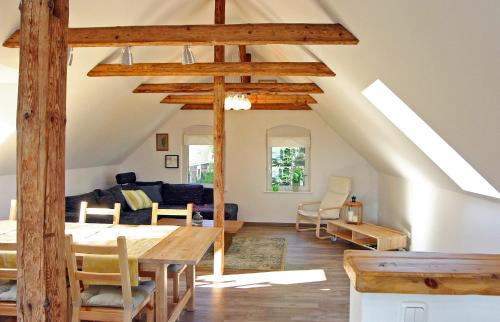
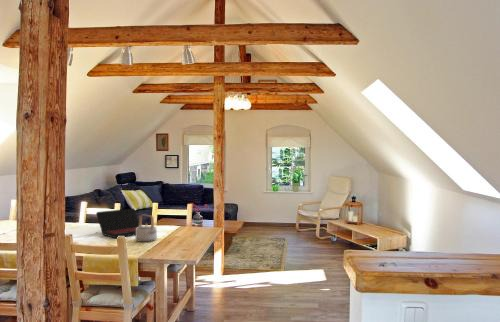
+ teapot (147, 227)
+ laptop (124, 222)
